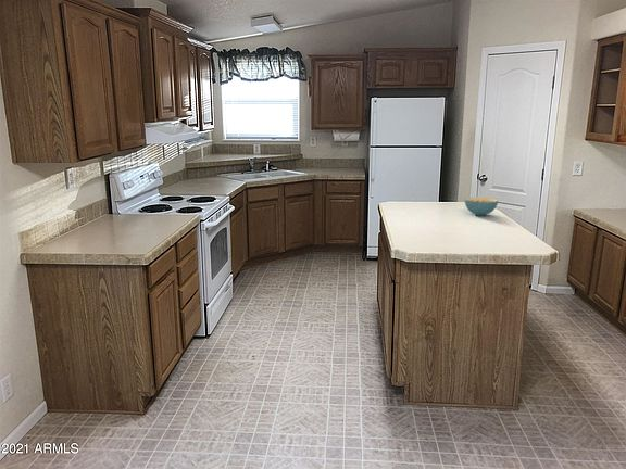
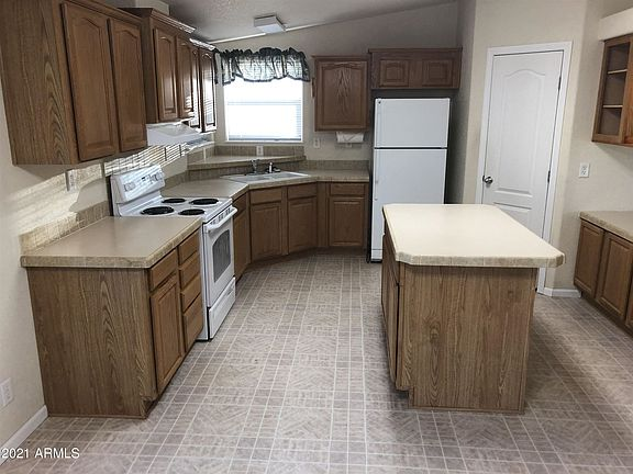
- cereal bowl (480, 206)
